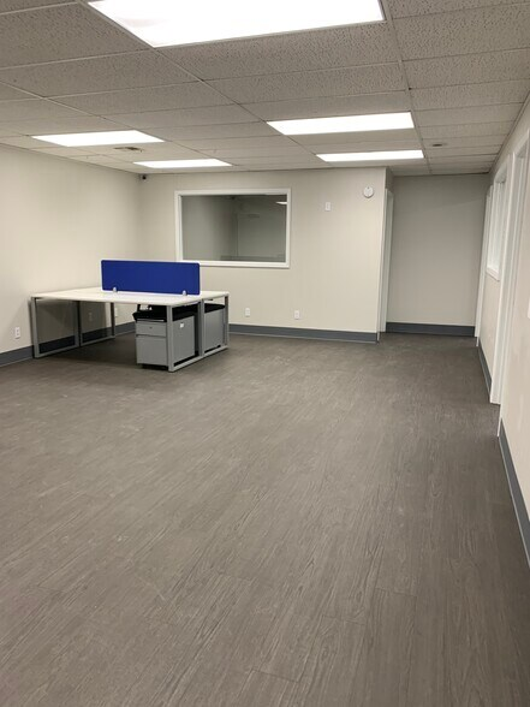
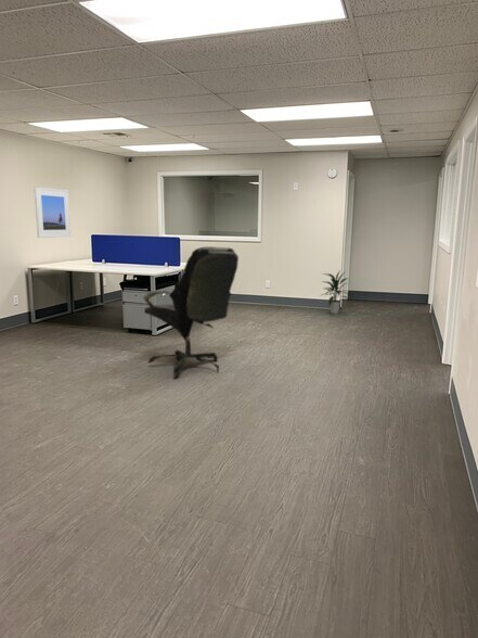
+ indoor plant (334, 291)
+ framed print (53, 213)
+ office chair (191, 307)
